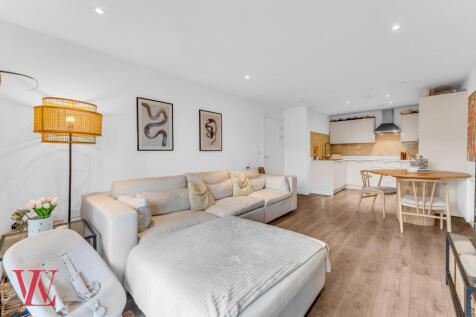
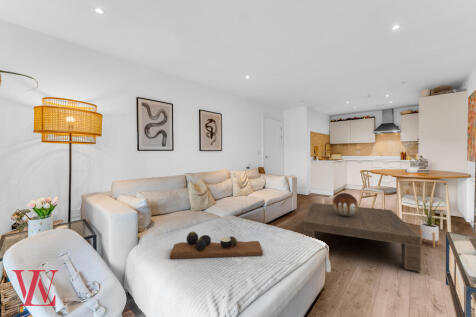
+ decorative sphere (345, 204)
+ coffee table (351, 227)
+ decorative tray (217, 243)
+ house plant (429, 219)
